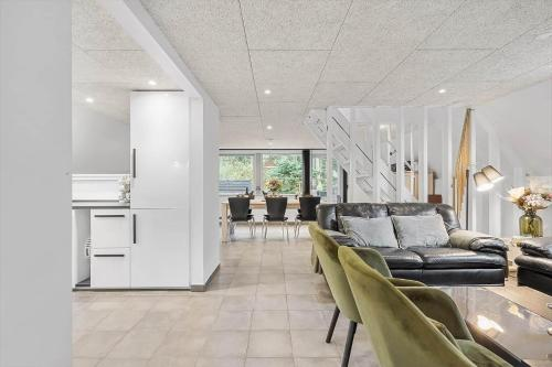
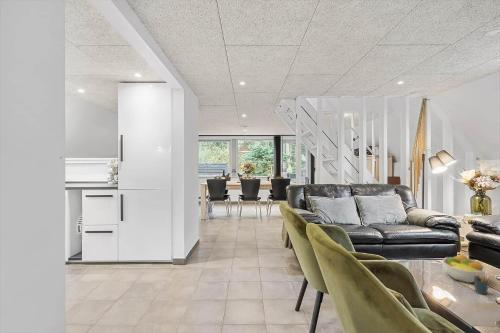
+ pen holder (481, 282)
+ fruit bowl (463, 267)
